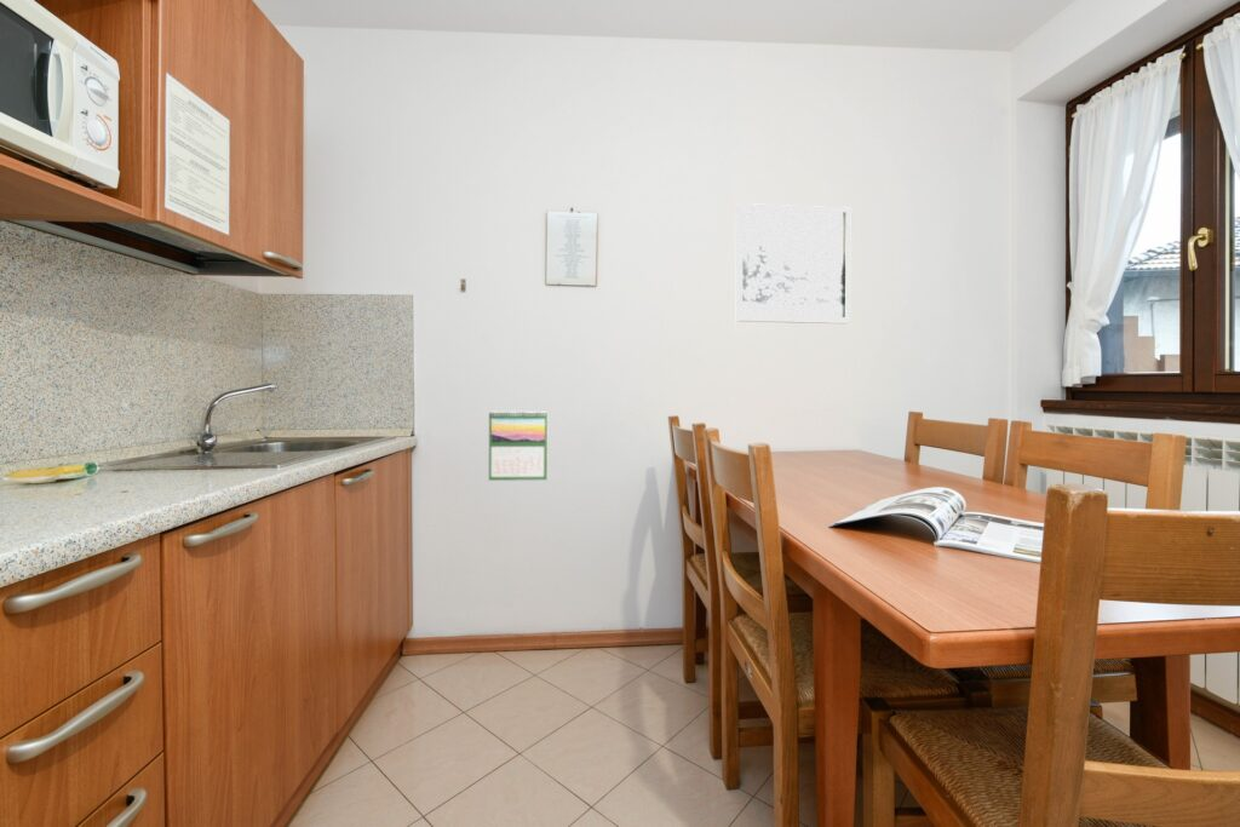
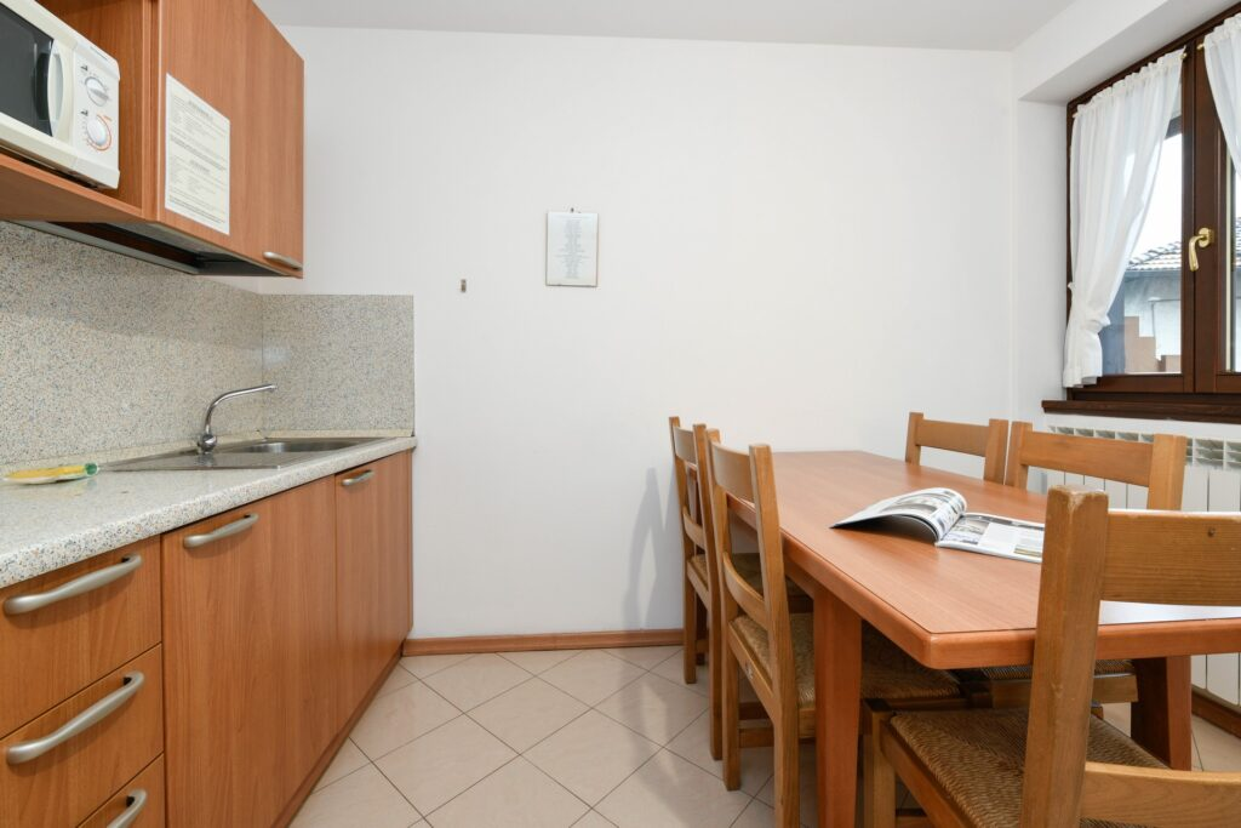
- calendar (518, 444)
- wall art (792, 264)
